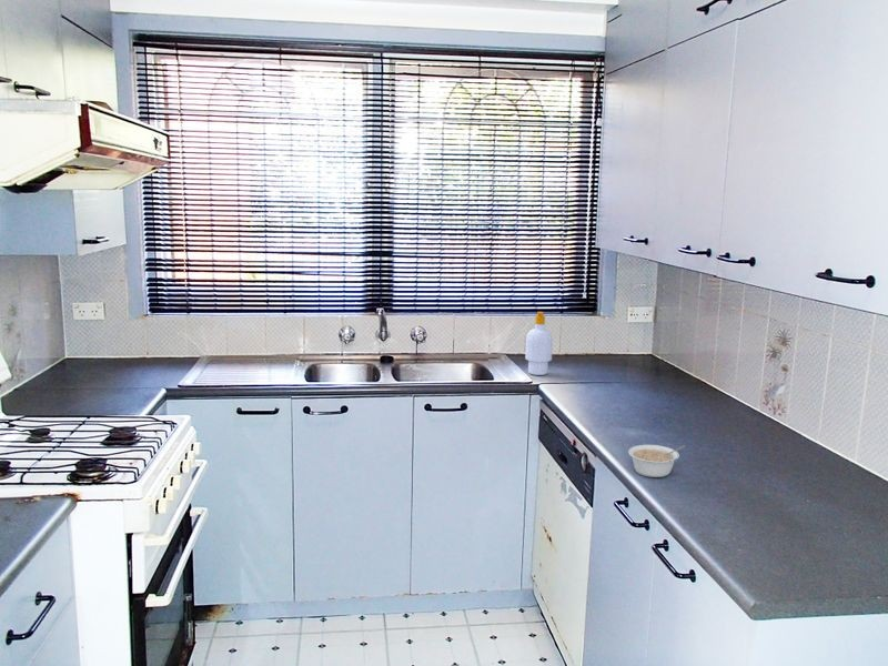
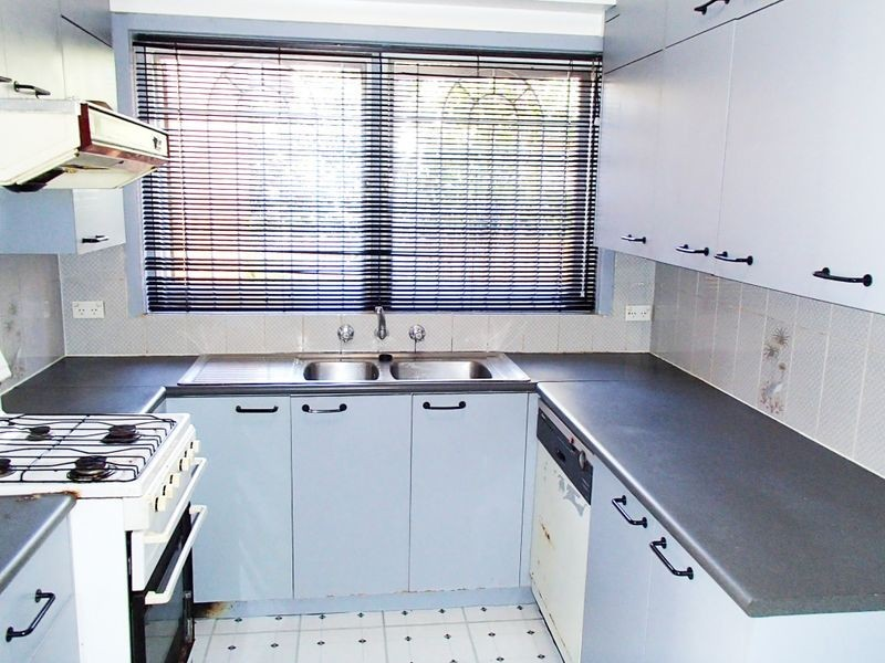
- legume (654, 460)
- soap bottle (538, 343)
